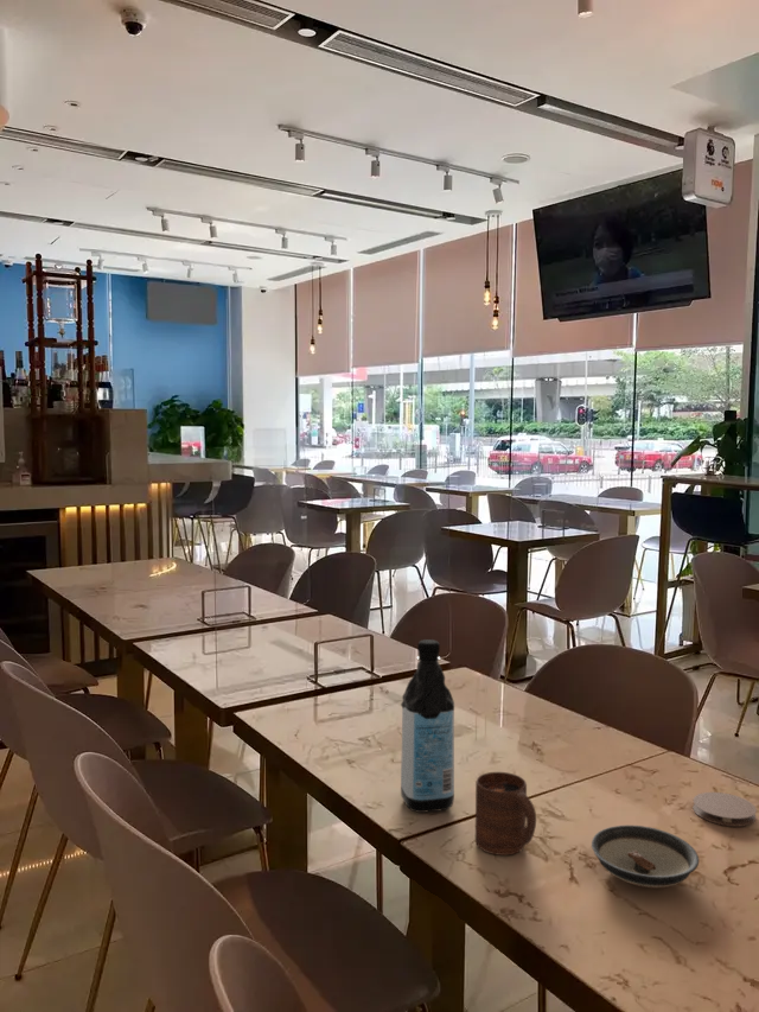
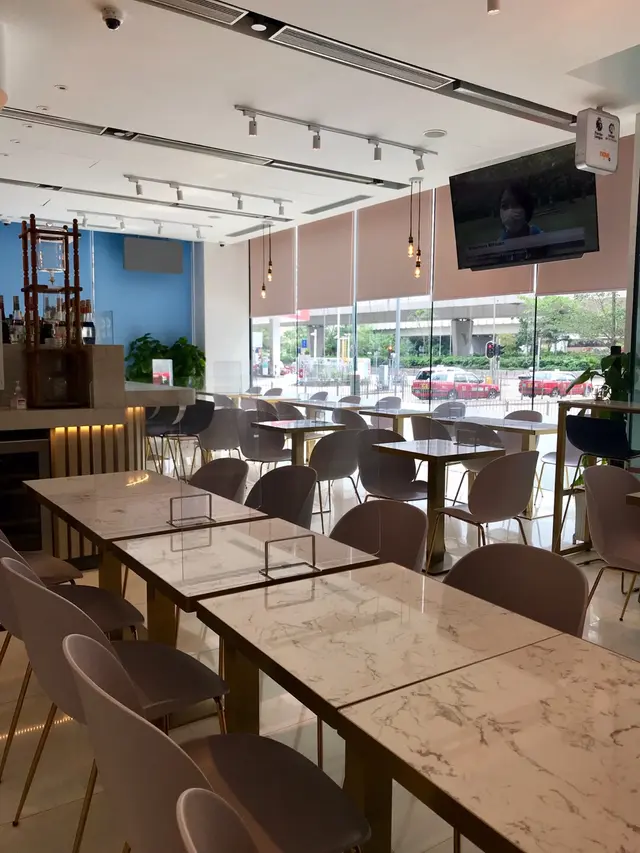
- coaster (723, 808)
- water bottle (428, 723)
- cup (508, 815)
- saucer (643, 861)
